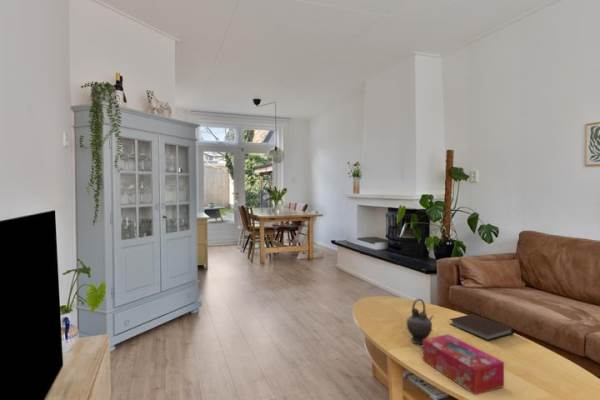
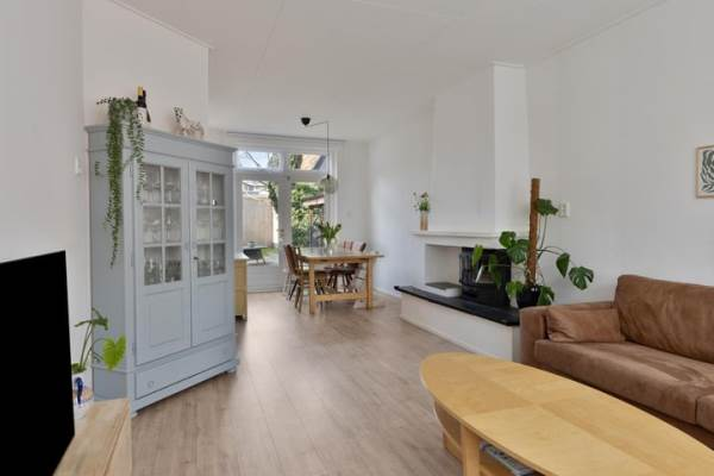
- notebook (480, 326)
- teapot (421, 320)
- tissue box (460, 361)
